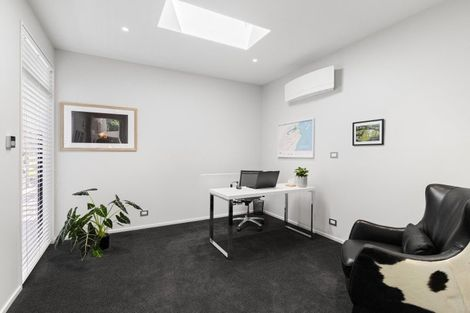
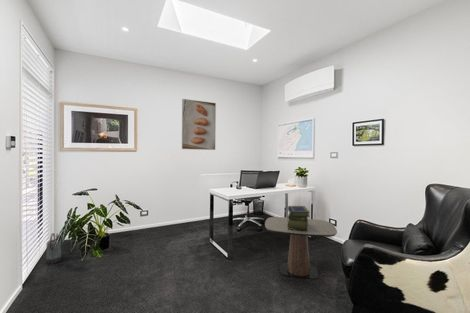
+ watering can (54, 246)
+ stack of books (298, 217)
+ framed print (199, 125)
+ side table (298, 247)
